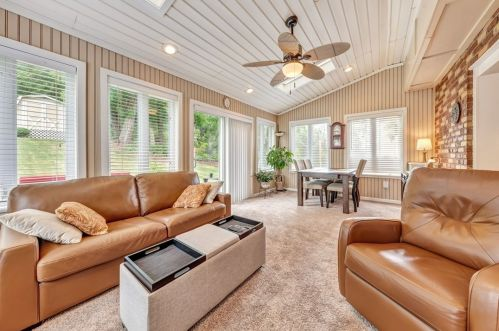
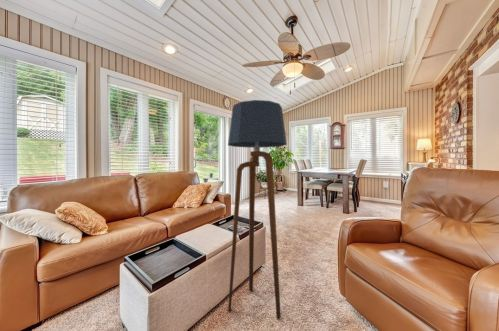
+ floor lamp (254, 207)
